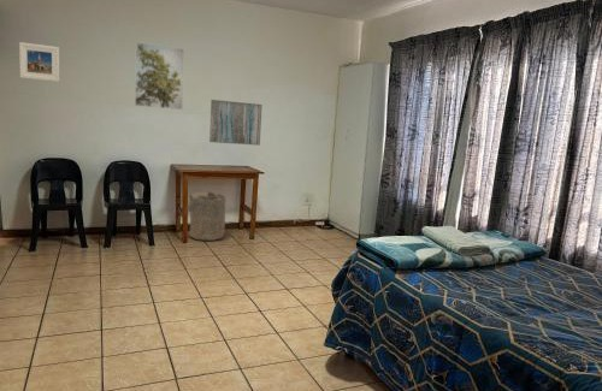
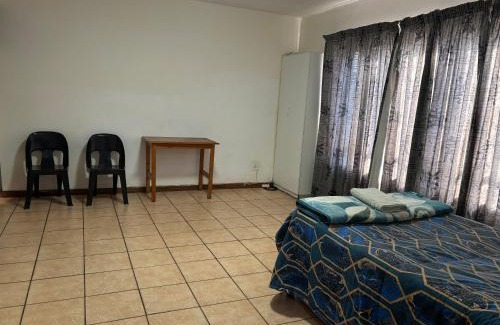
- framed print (40, 61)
- laundry hamper (206, 213)
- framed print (159, 77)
- wall art (236, 123)
